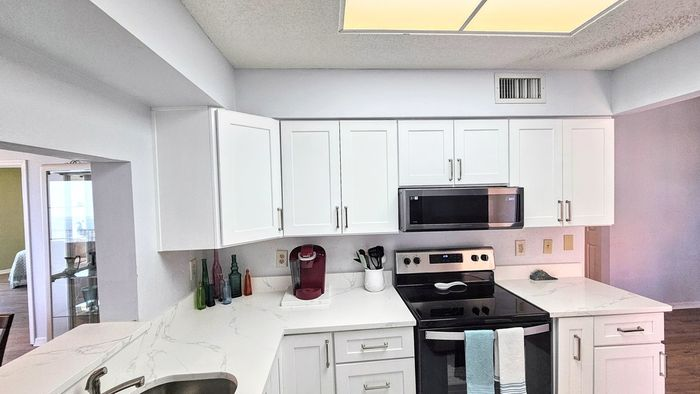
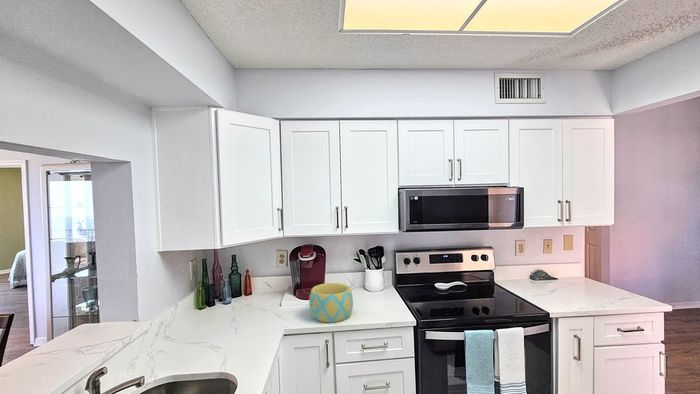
+ bowl (331, 301)
